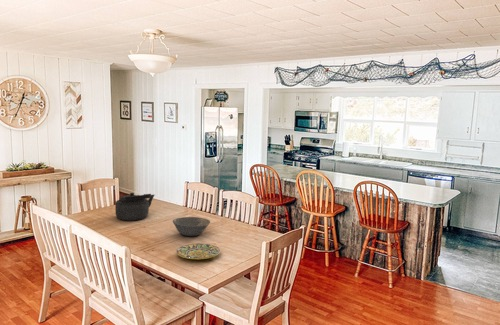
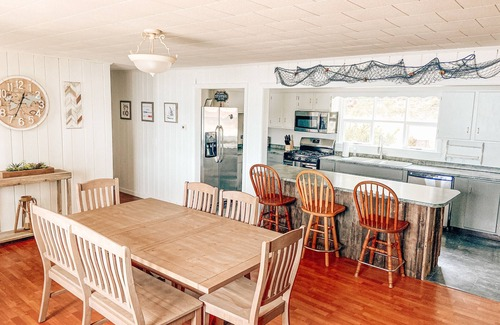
- bowl (191, 227)
- plate (198, 252)
- kettle (133, 205)
